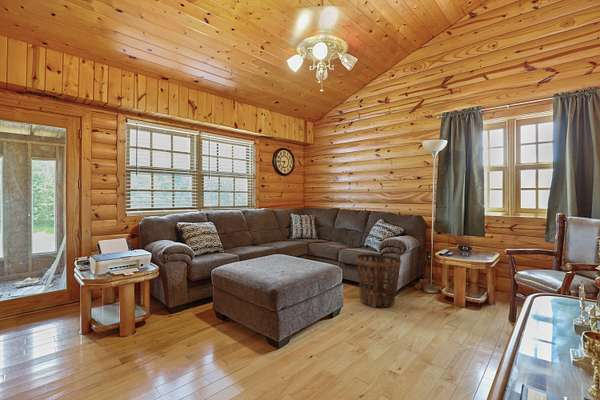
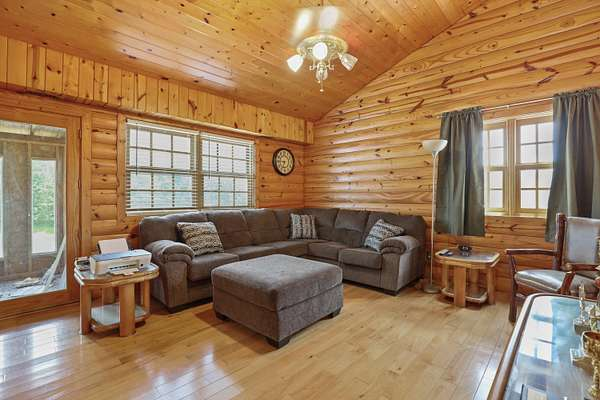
- basket (378, 279)
